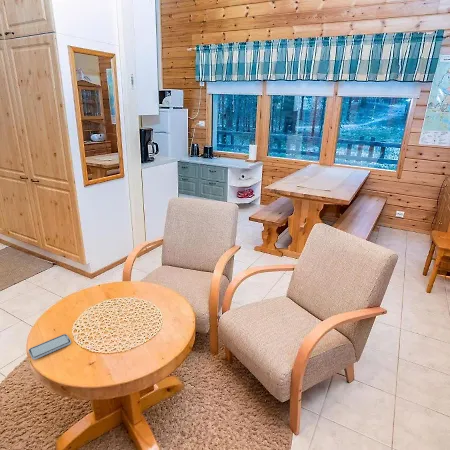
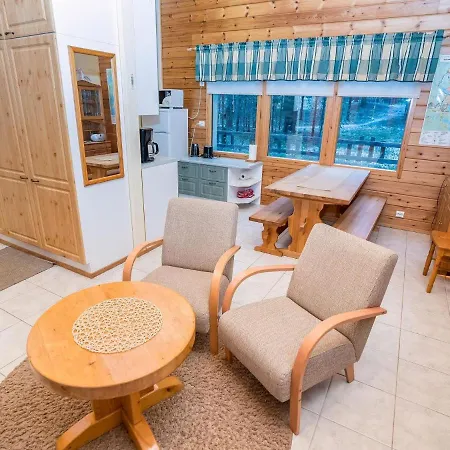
- smartphone (50, 346)
